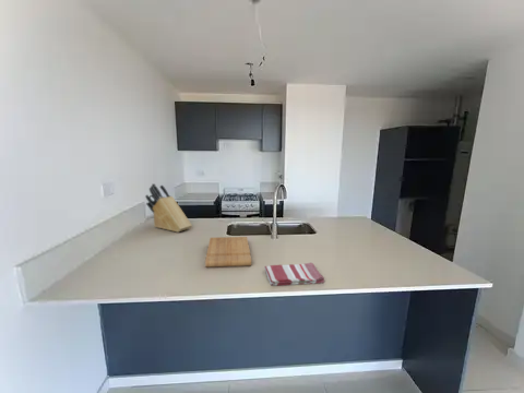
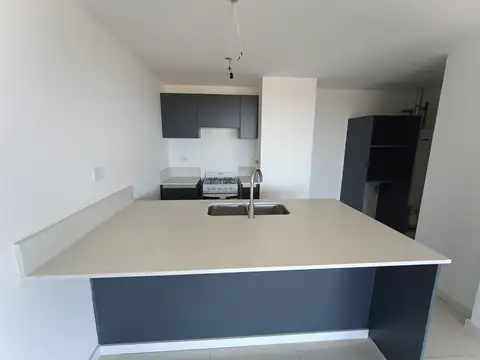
- dish towel (293, 272)
- knife block (167, 205)
- cutting board (228, 250)
